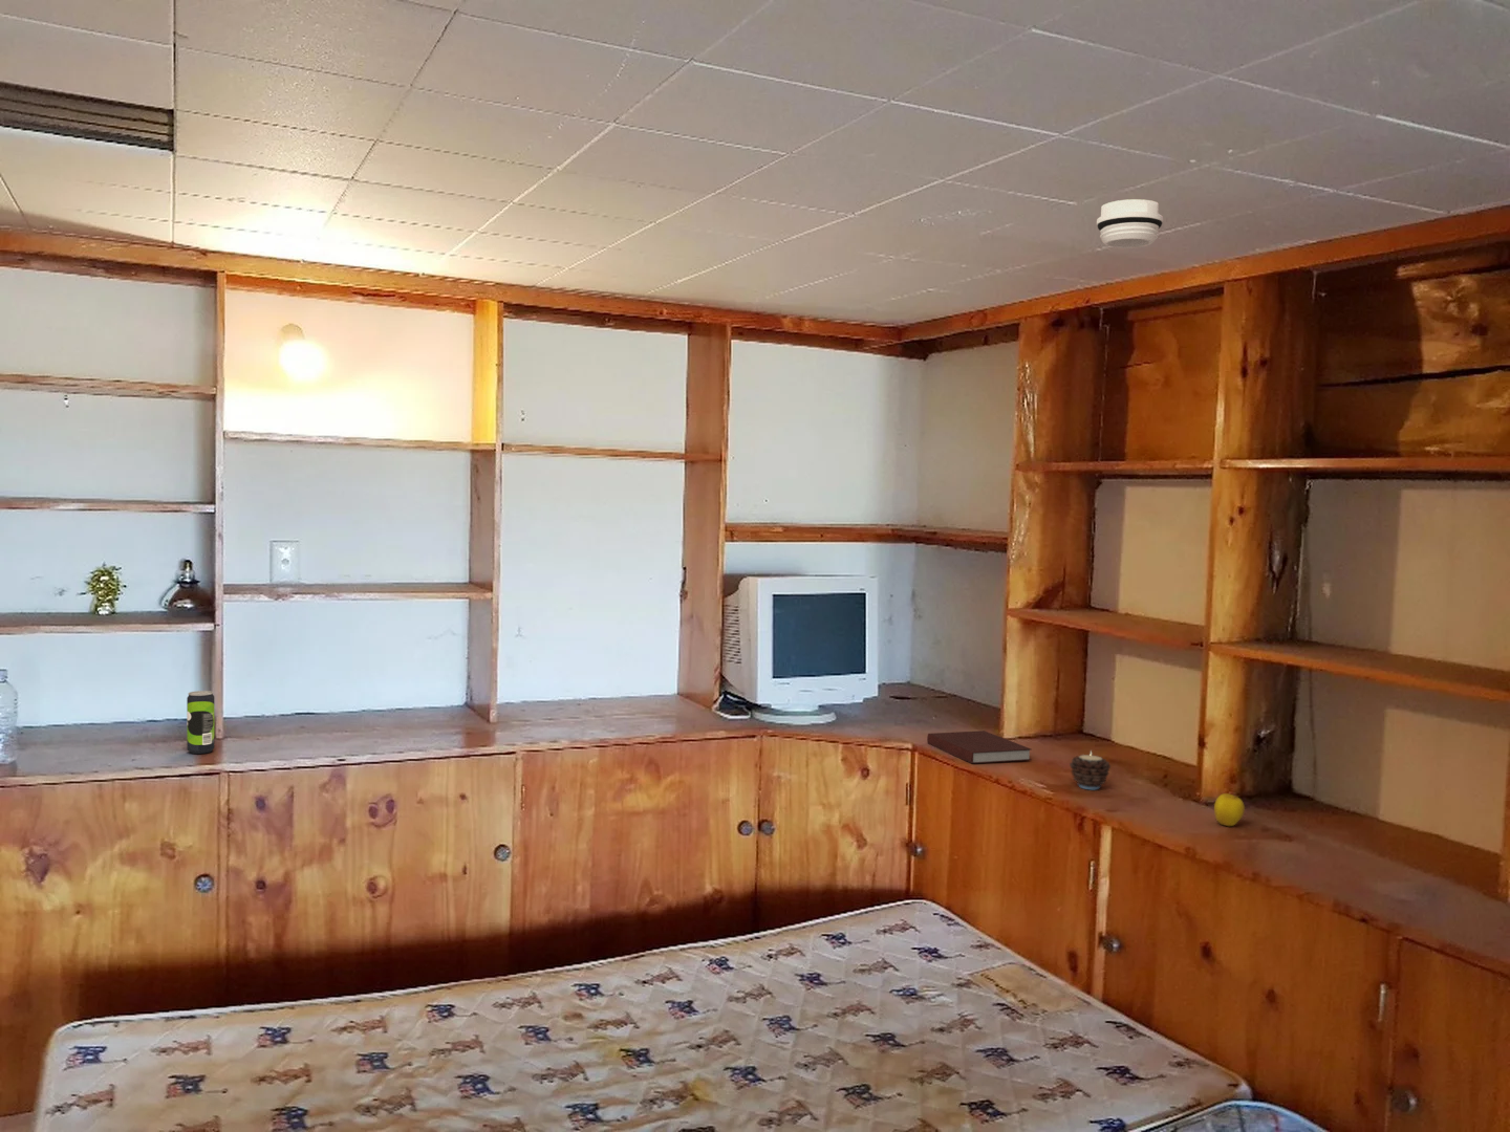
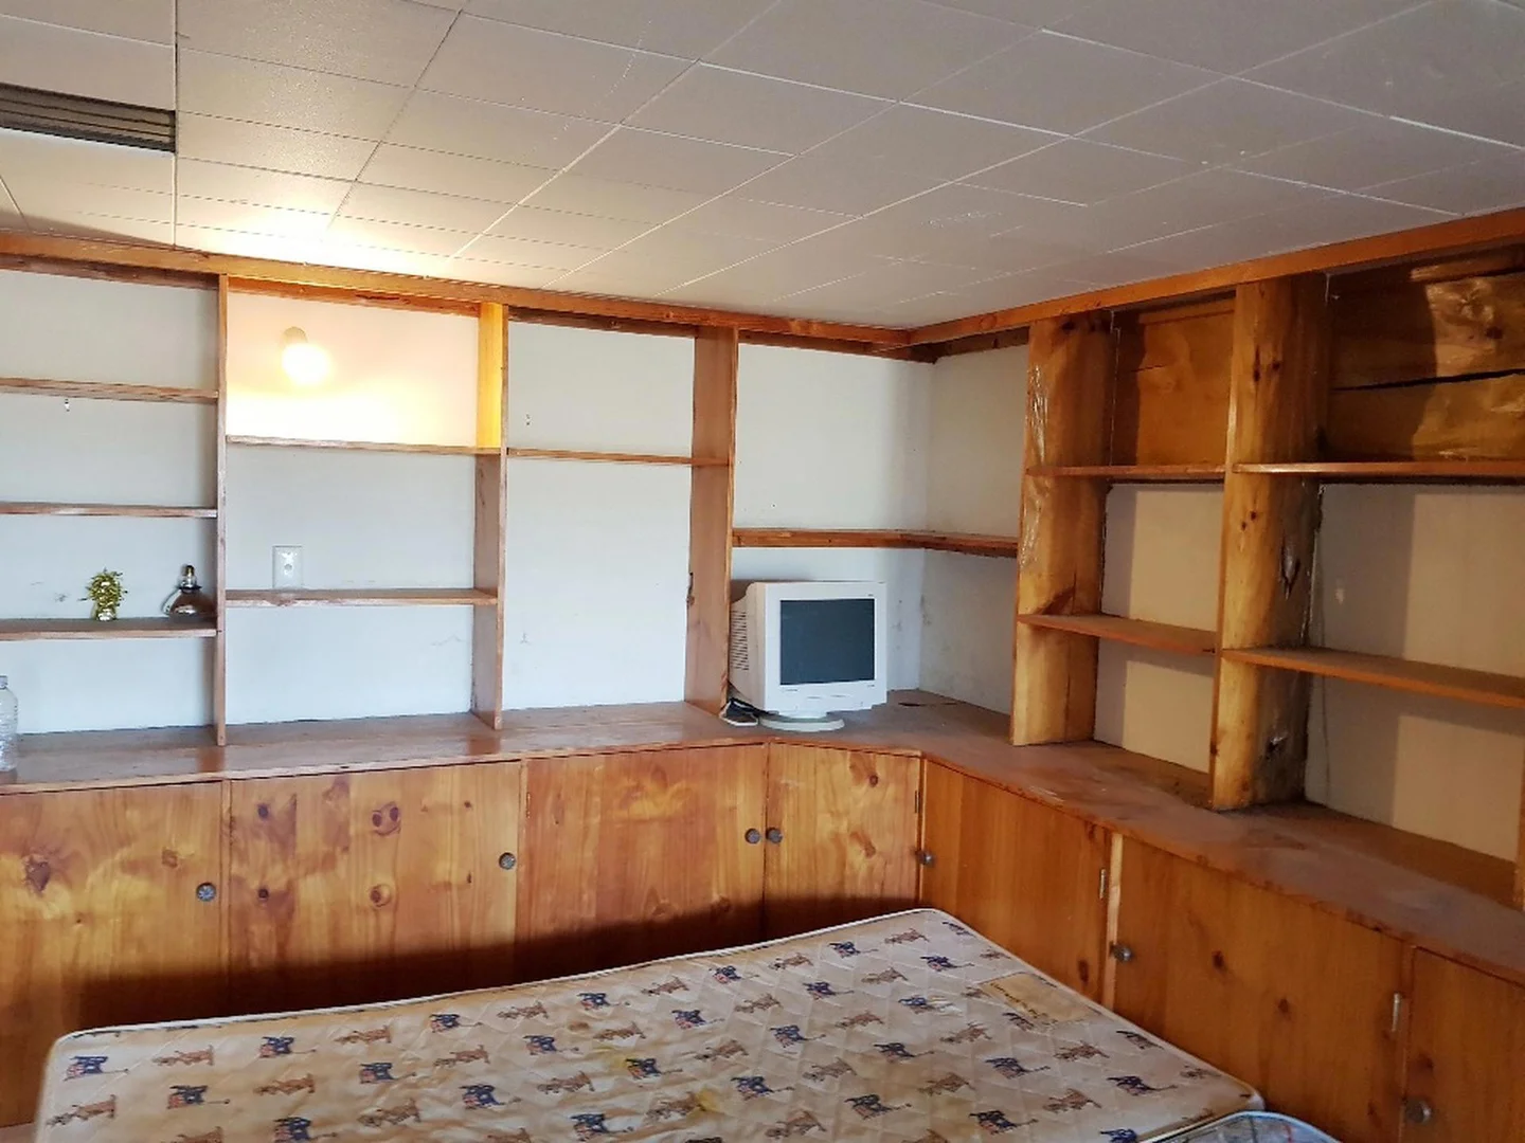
- beverage can (200, 721)
- candle (1089, 768)
- apple (1229, 809)
- notebook (977, 747)
- smoke detector (1130, 225)
